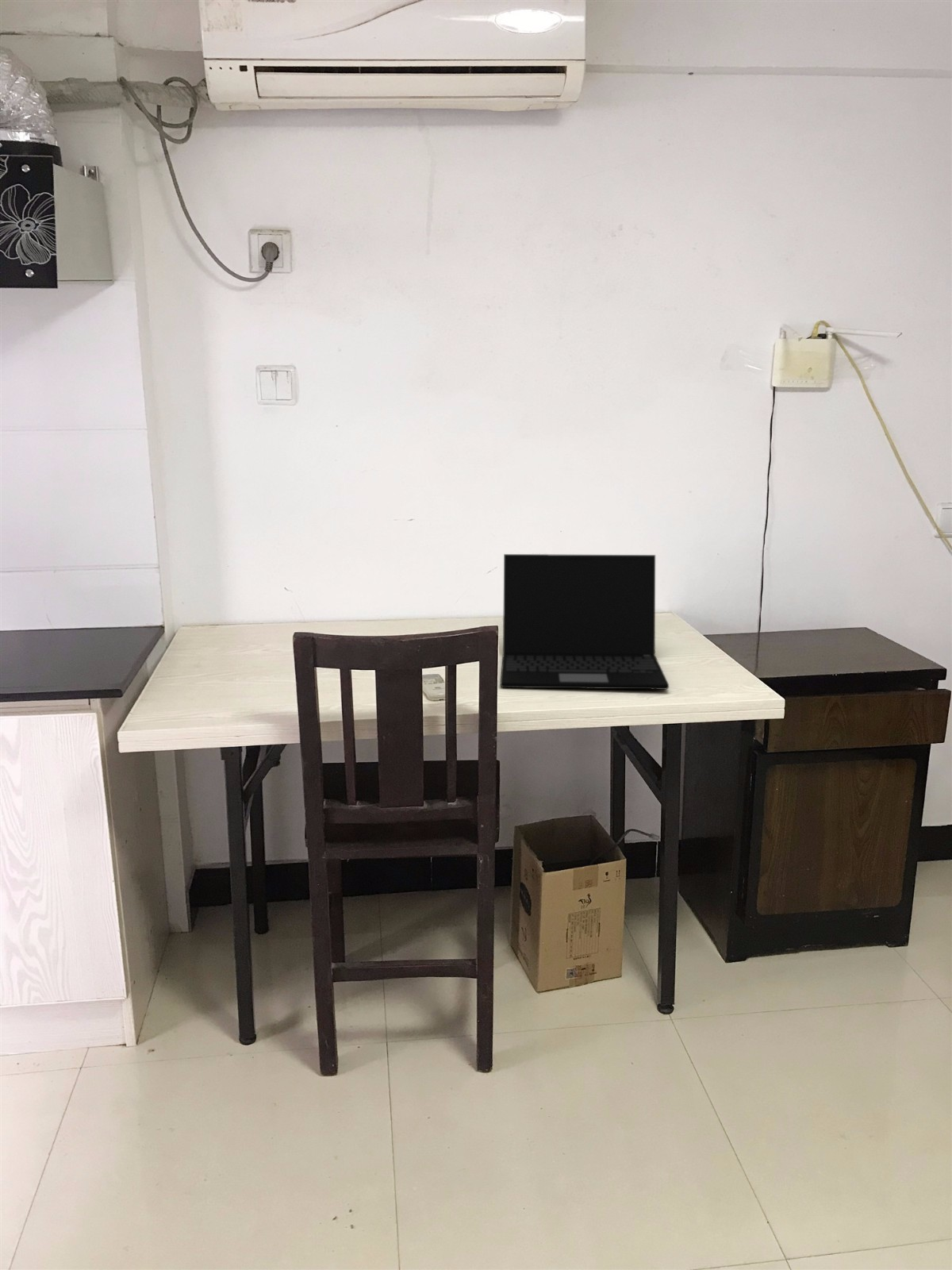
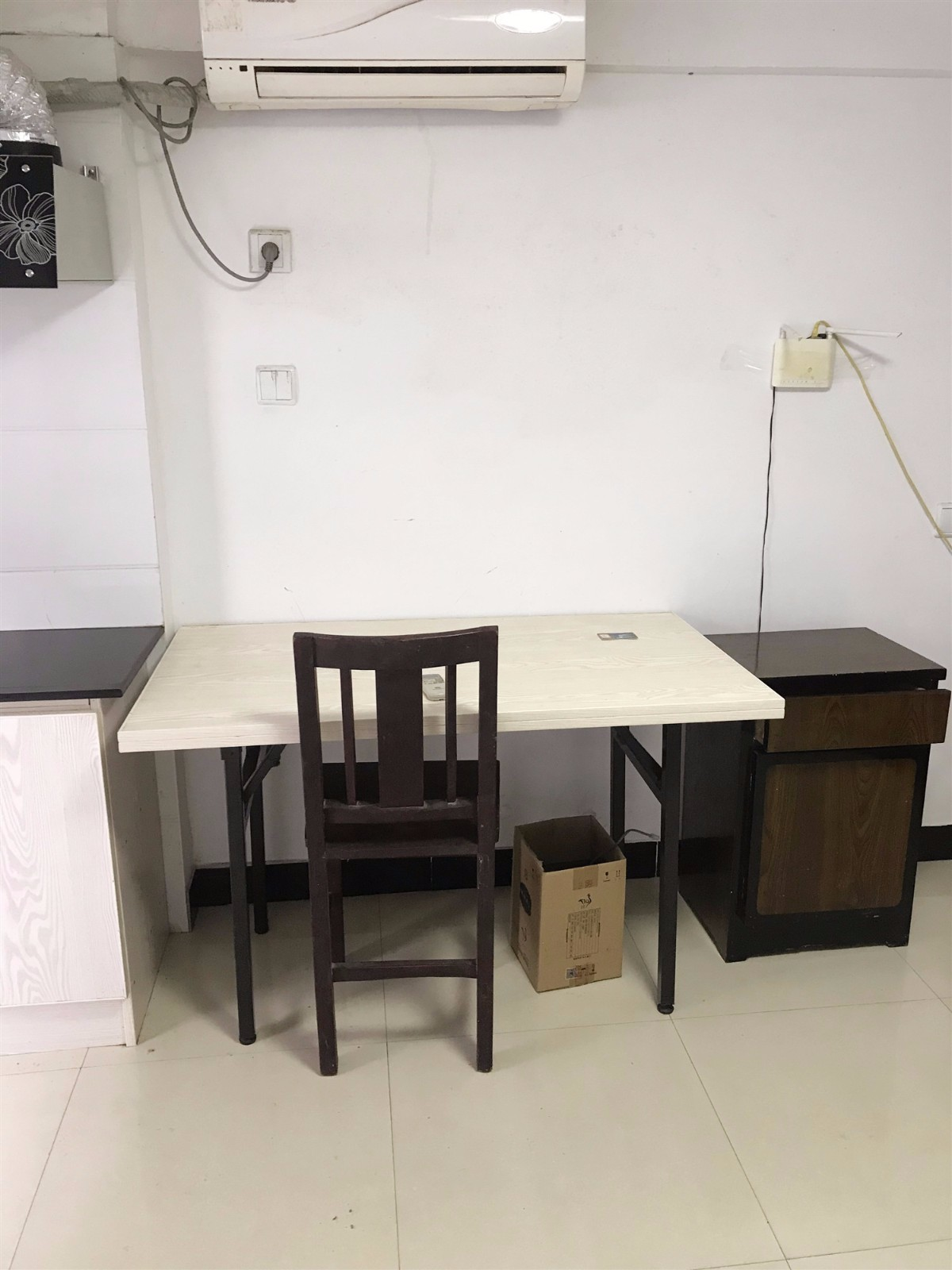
- laptop (582, 618)
